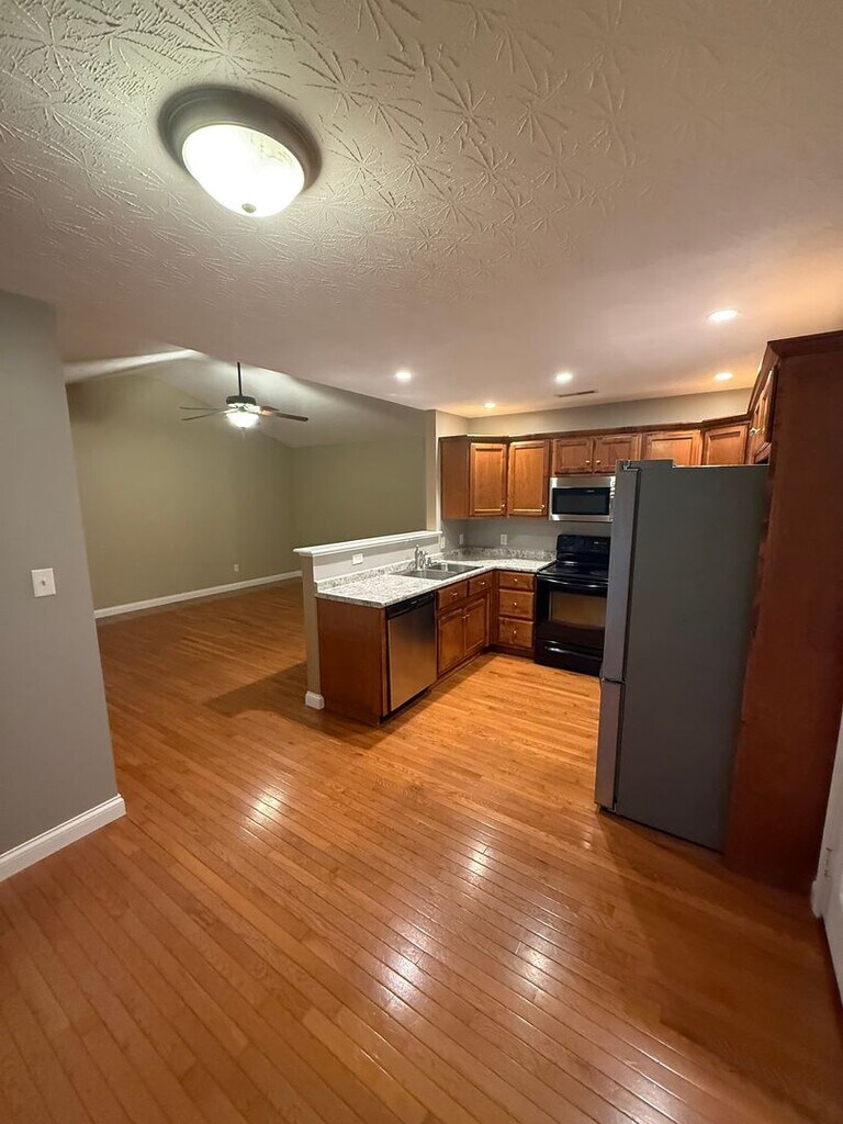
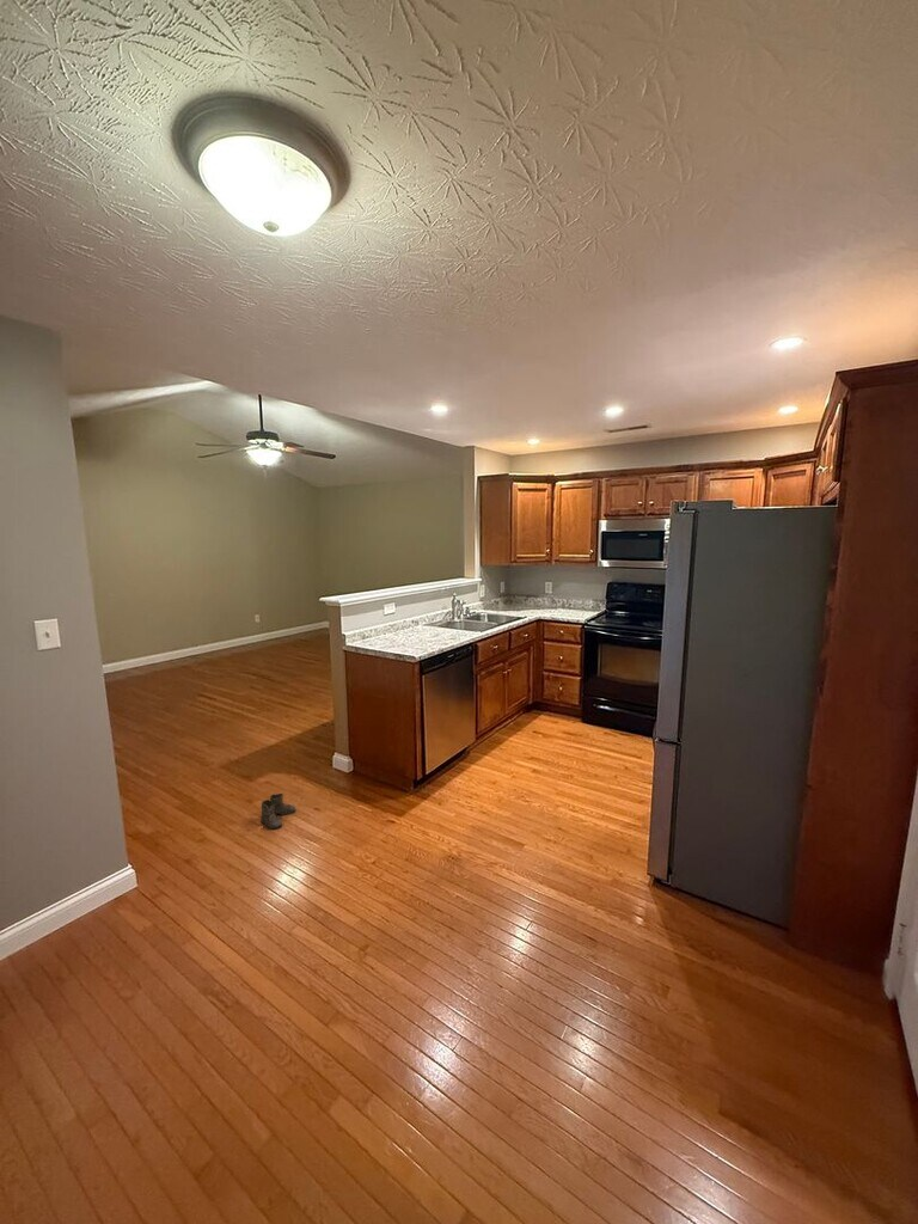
+ boots (276, 809)
